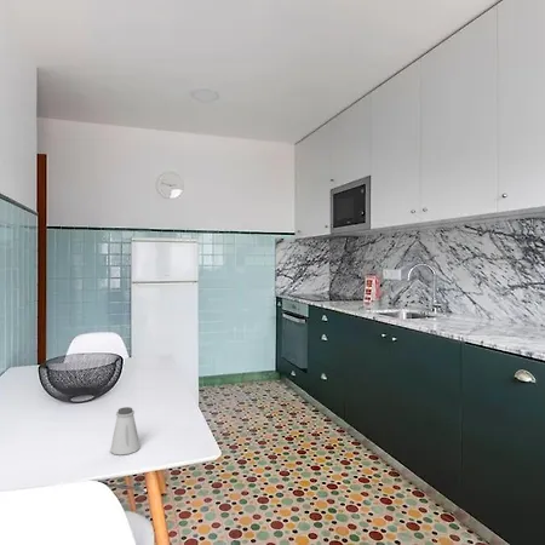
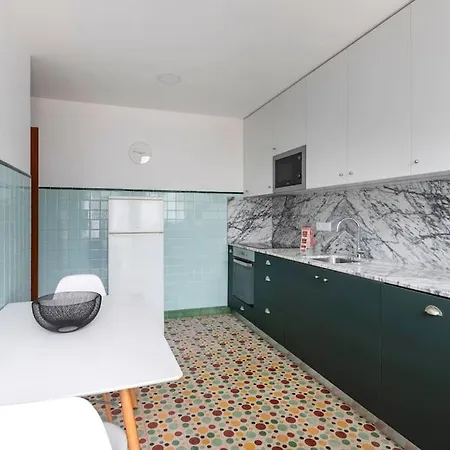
- saltshaker (125, 429)
